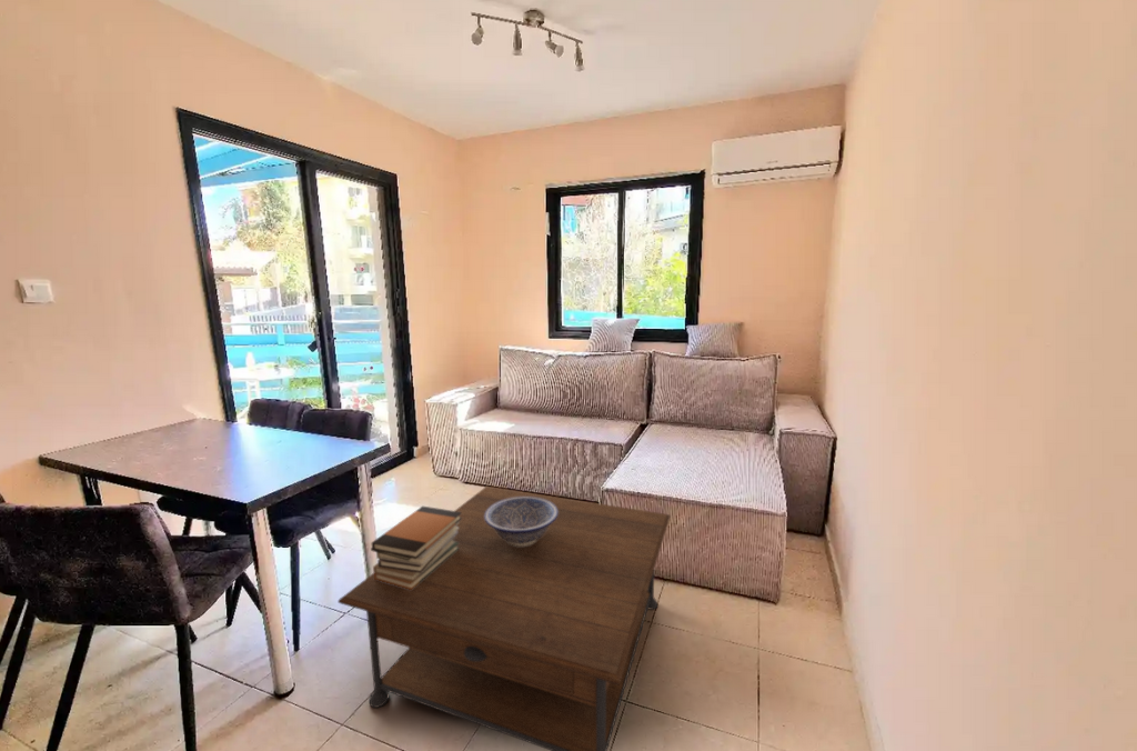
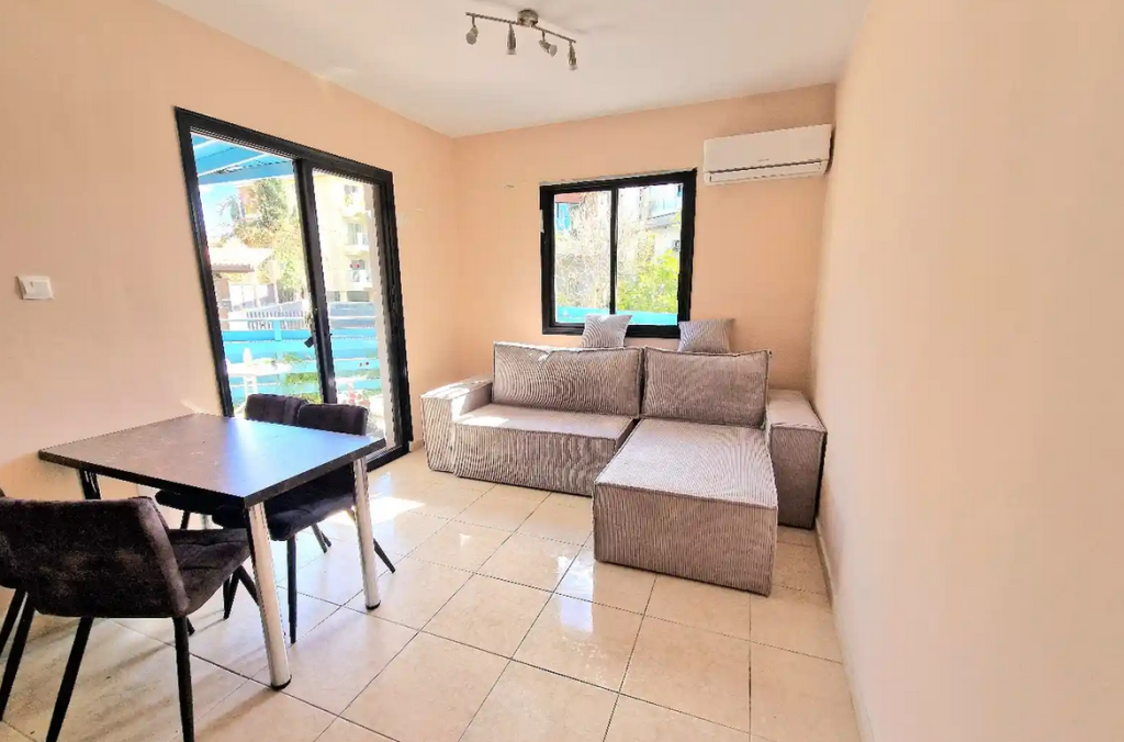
- book stack (420, 543)
- decorative bowl (522, 524)
- coffee table (531, 598)
